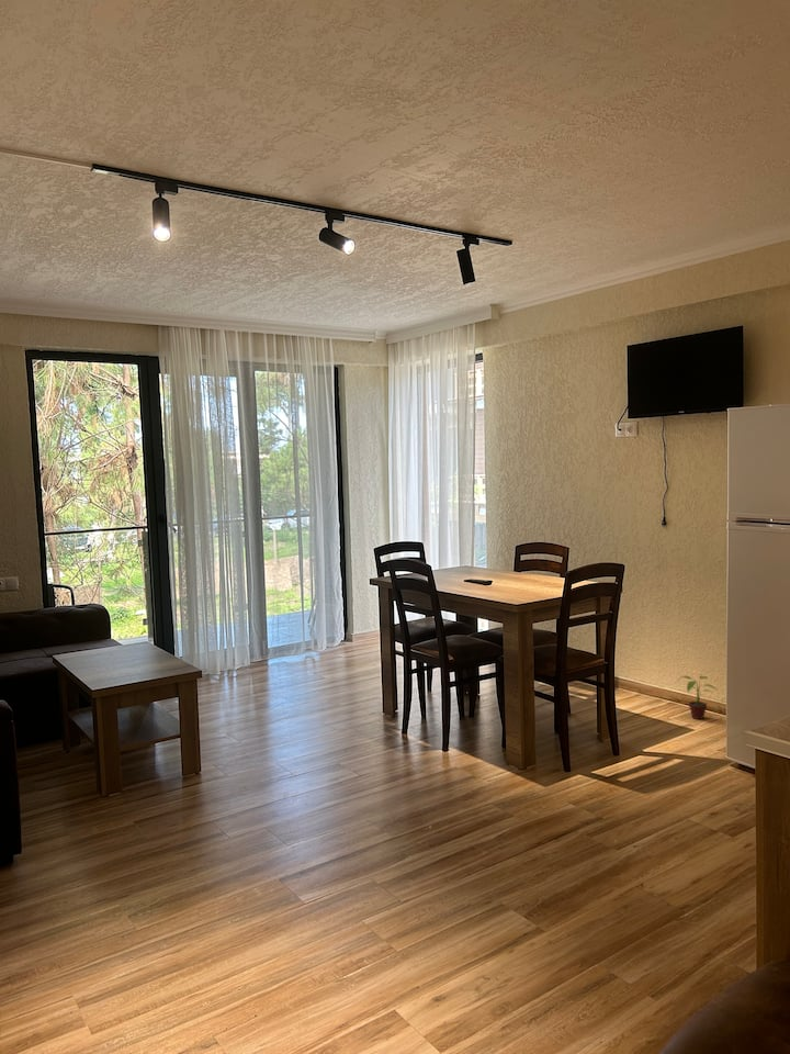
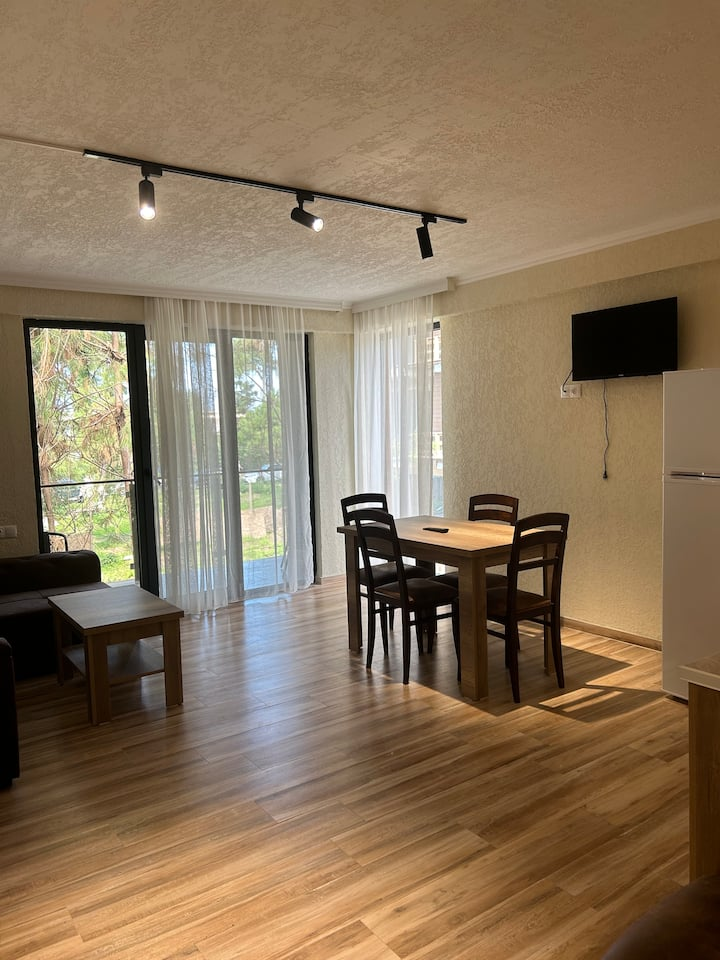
- potted plant (697, 697)
